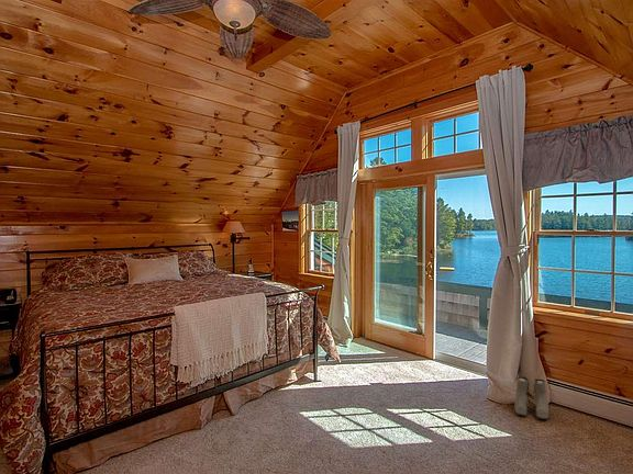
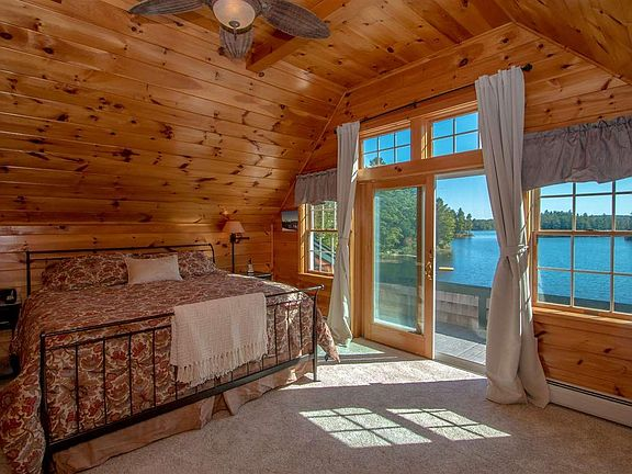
- boots (529, 393)
